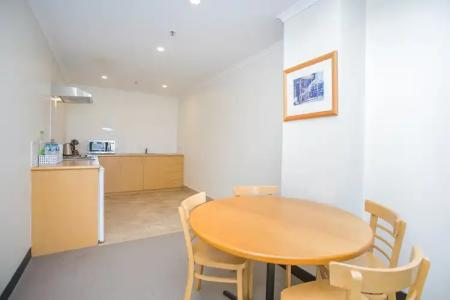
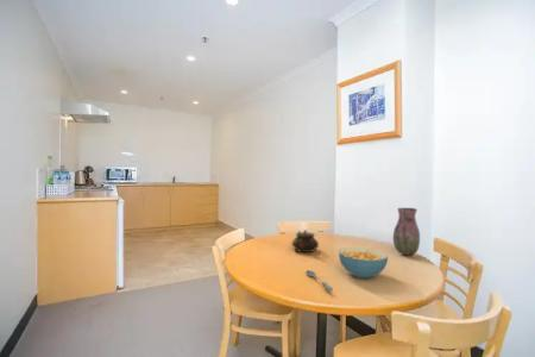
+ cereal bowl (361, 264)
+ teapot (304, 239)
+ soupspoon (319, 278)
+ vase (405, 231)
